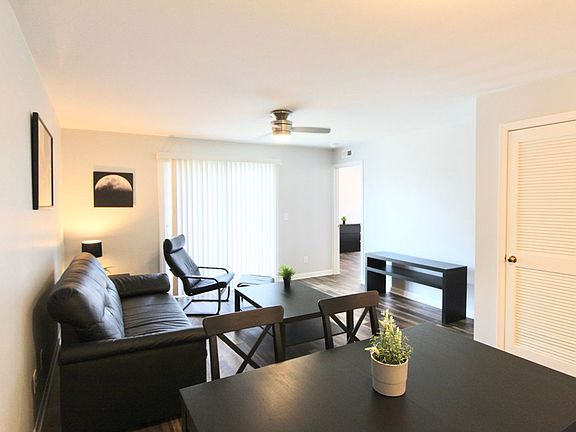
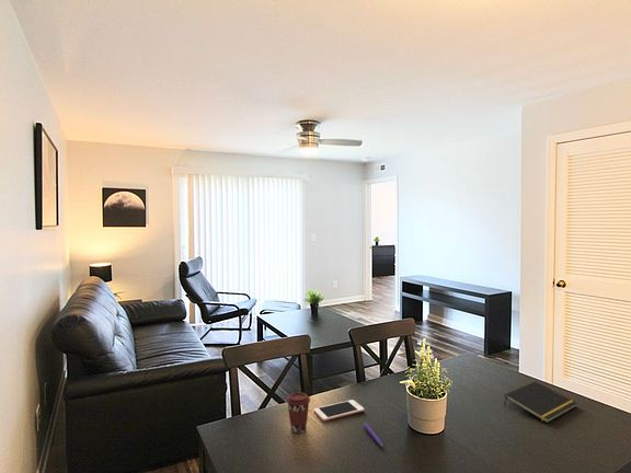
+ cell phone (339, 409)
+ notepad (540, 400)
+ pen (372, 434)
+ coffee cup (298, 413)
